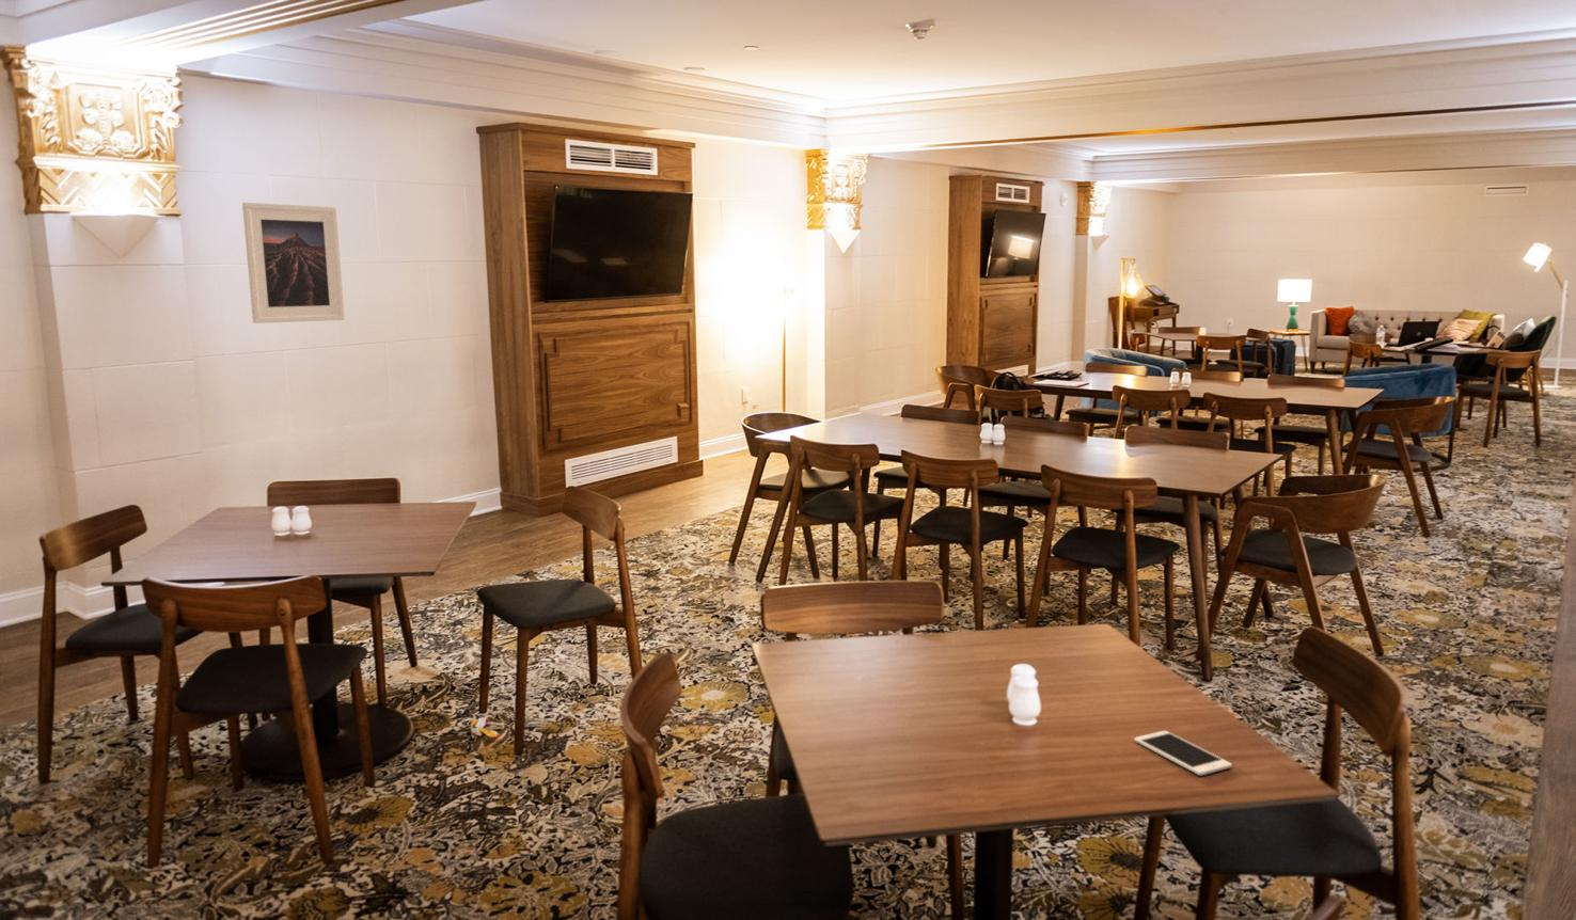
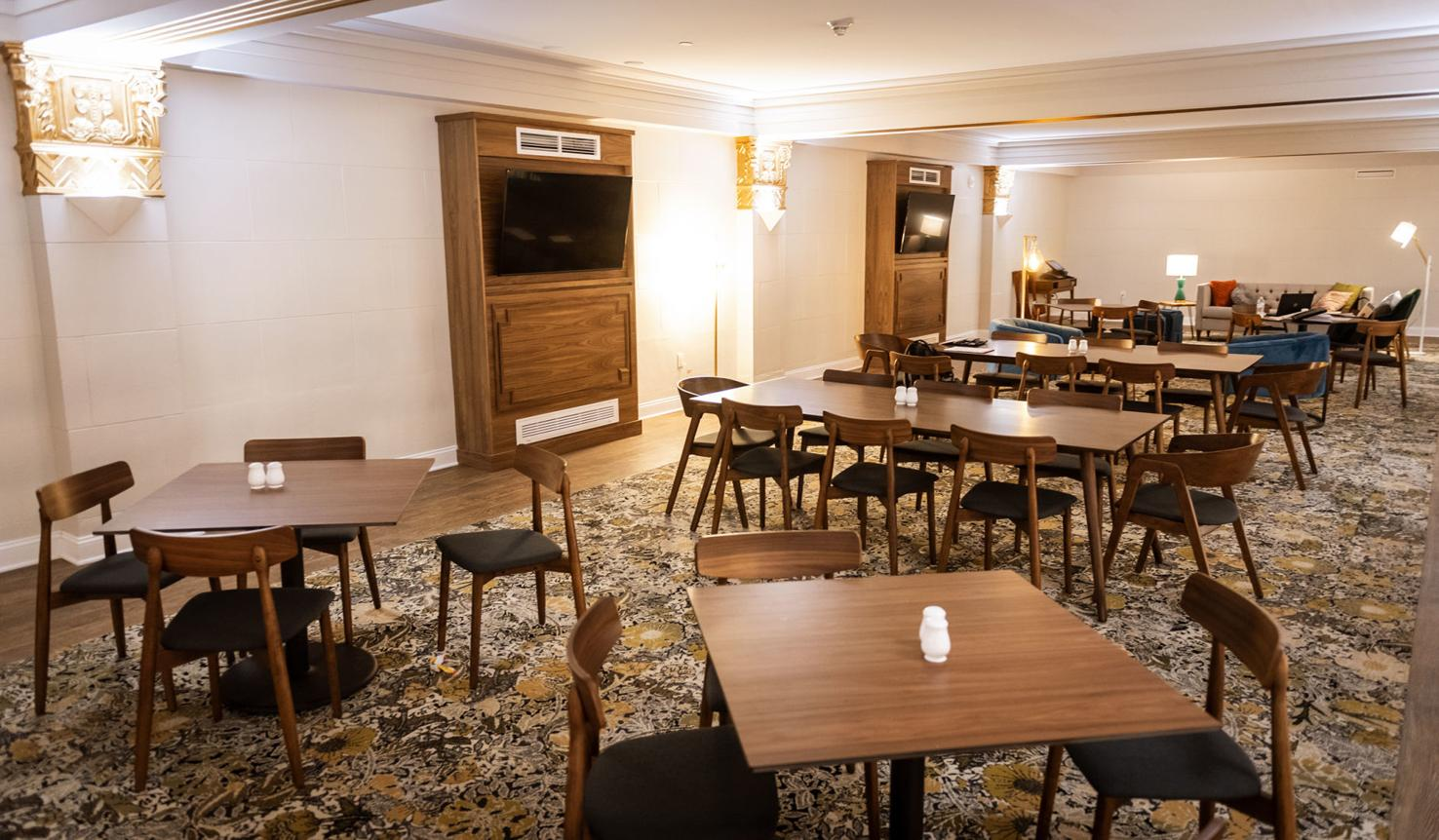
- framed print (295, 264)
- cell phone (1181, 751)
